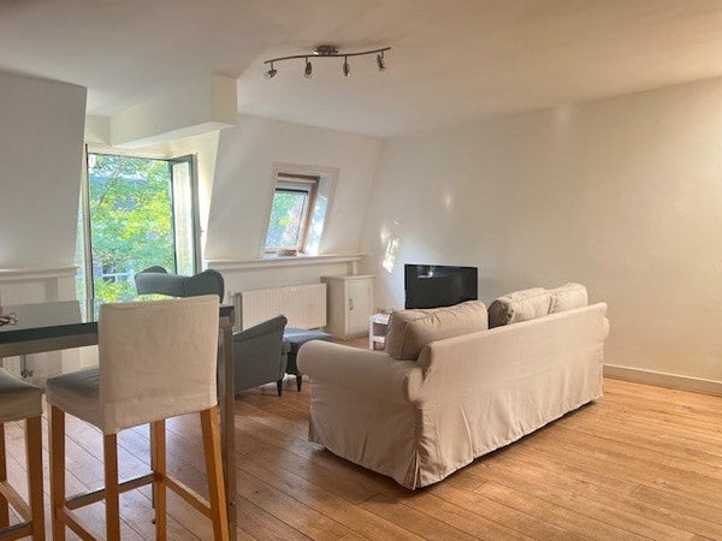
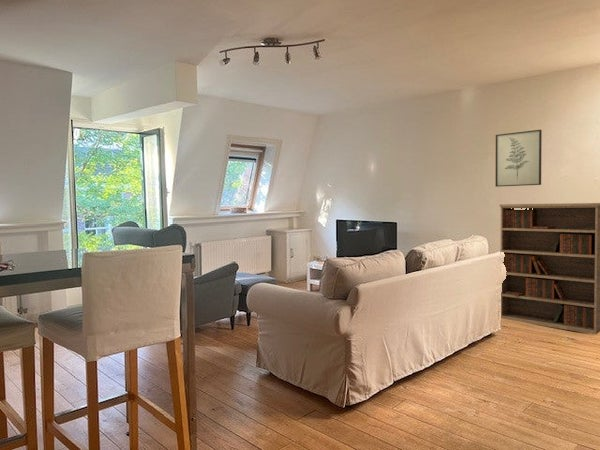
+ bookshelf (549, 264)
+ wall art (517, 159)
